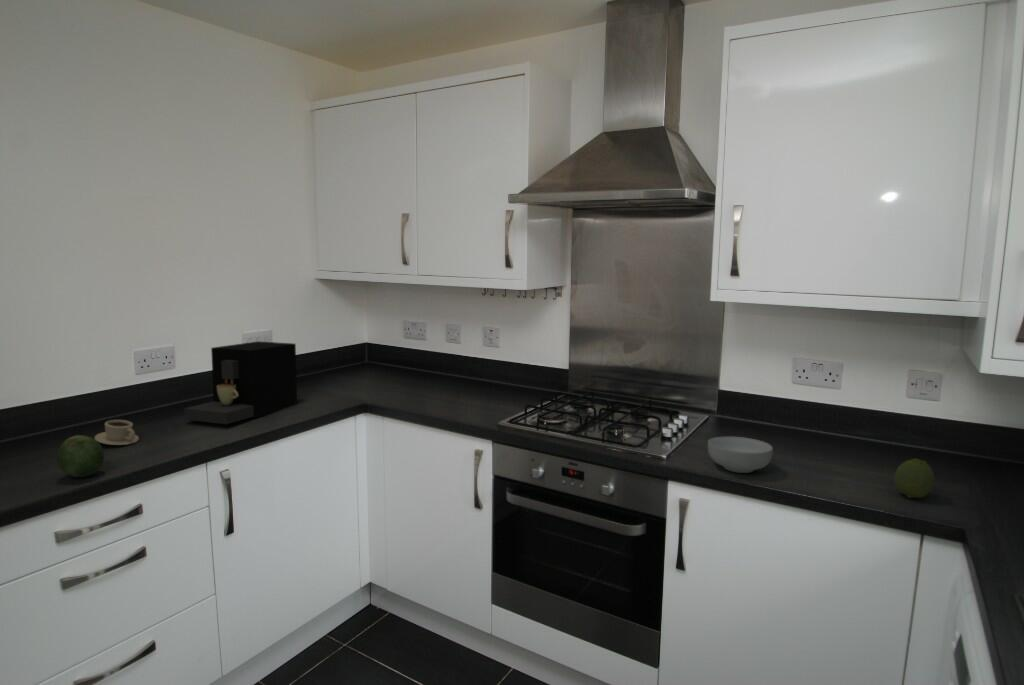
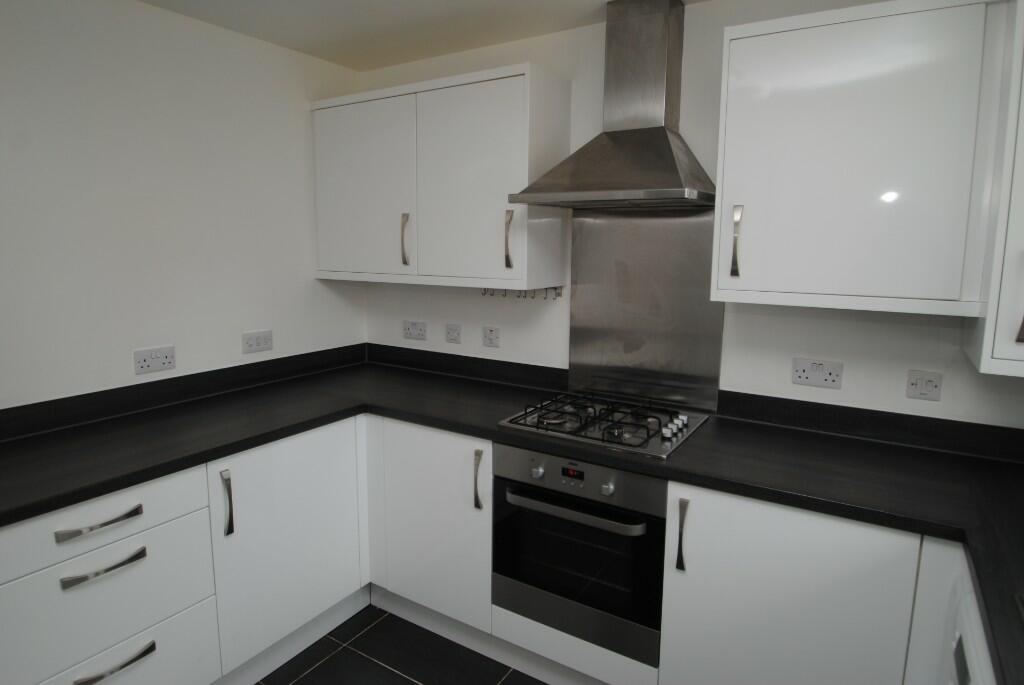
- fruit (81, 455)
- cereal bowl (739, 456)
- coffee maker (243, 380)
- fruit (914, 478)
- cup (117, 431)
